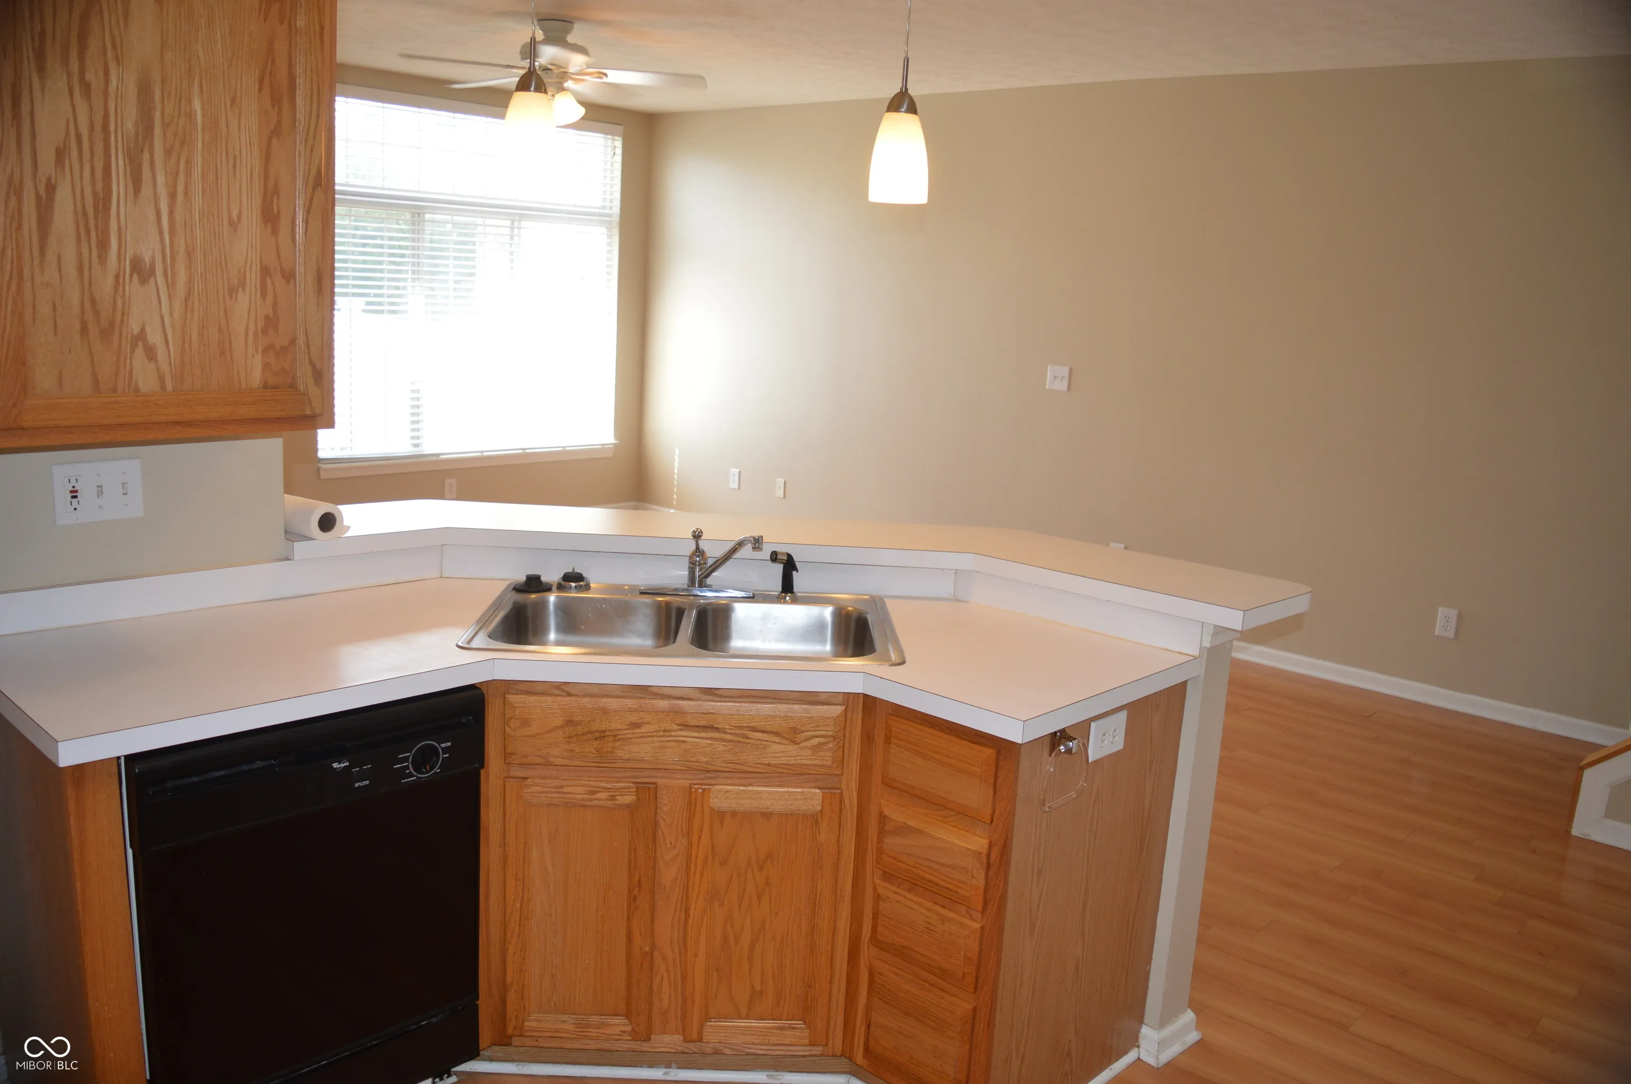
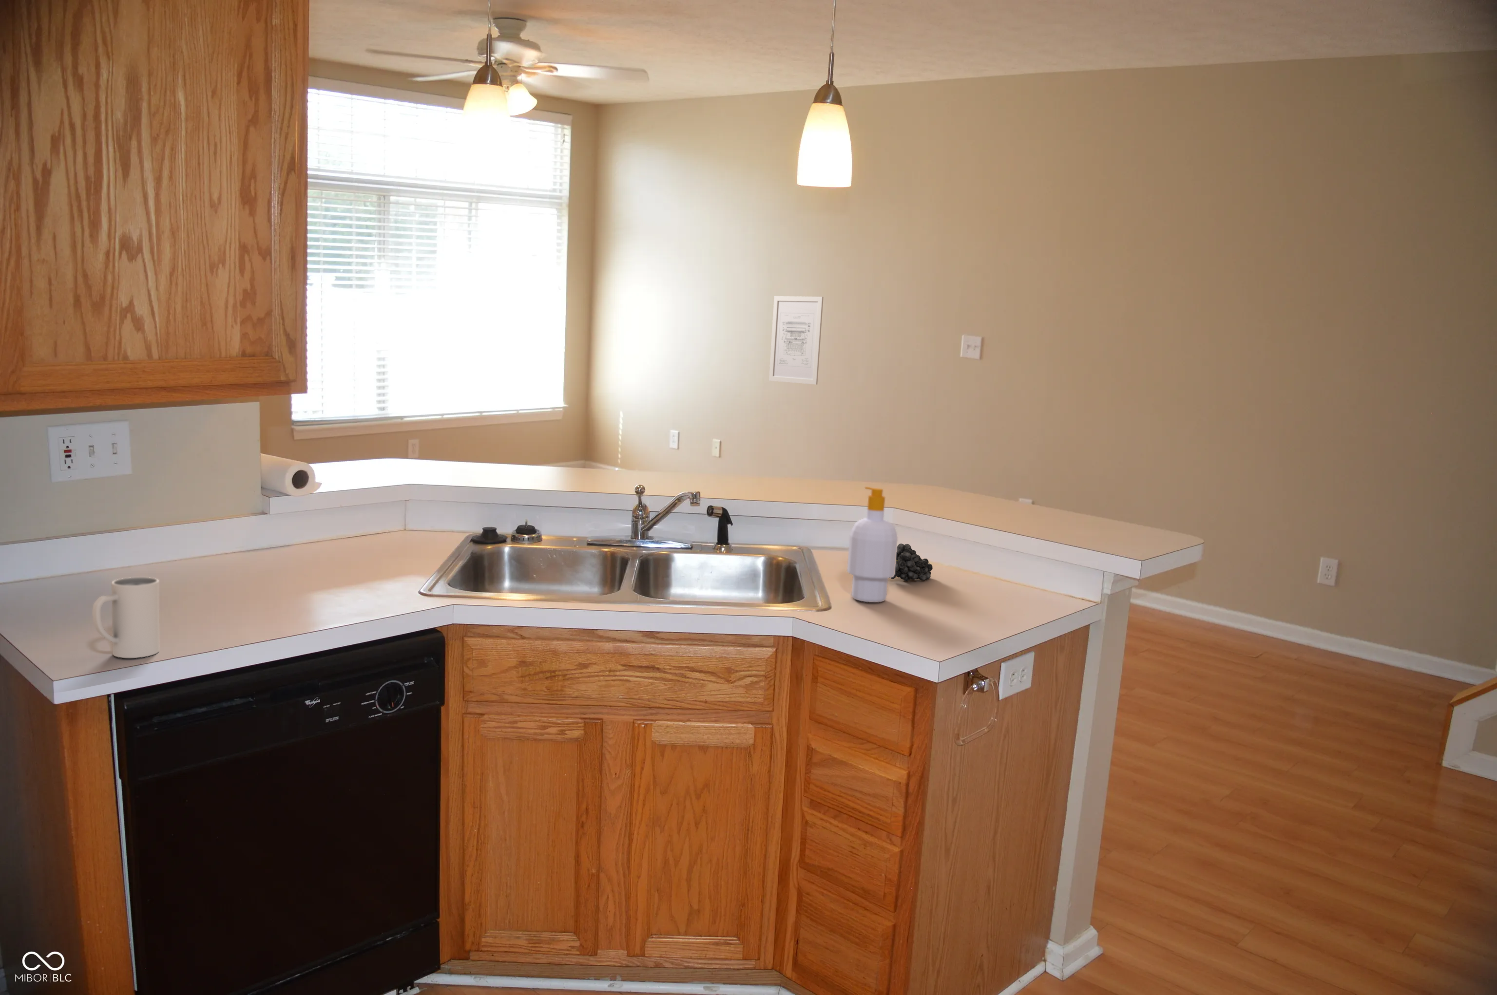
+ wall art (795, 340)
+ mug (125, 619)
+ soap bottle (873, 544)
+ fruit (910, 562)
